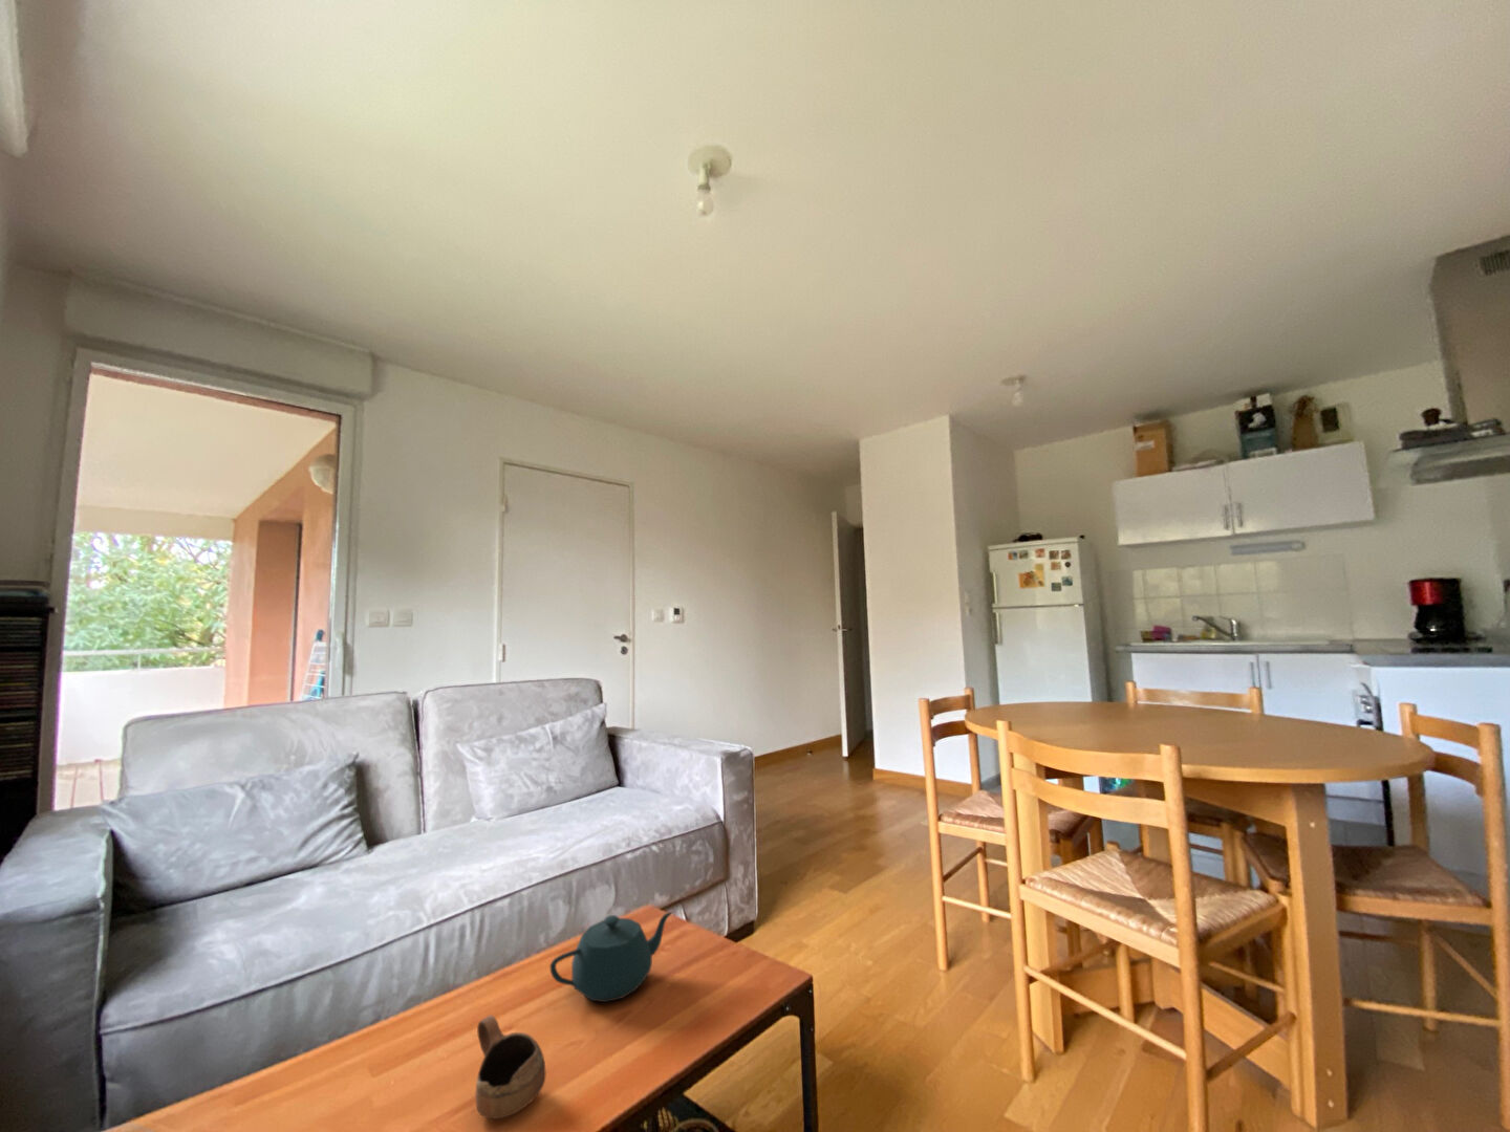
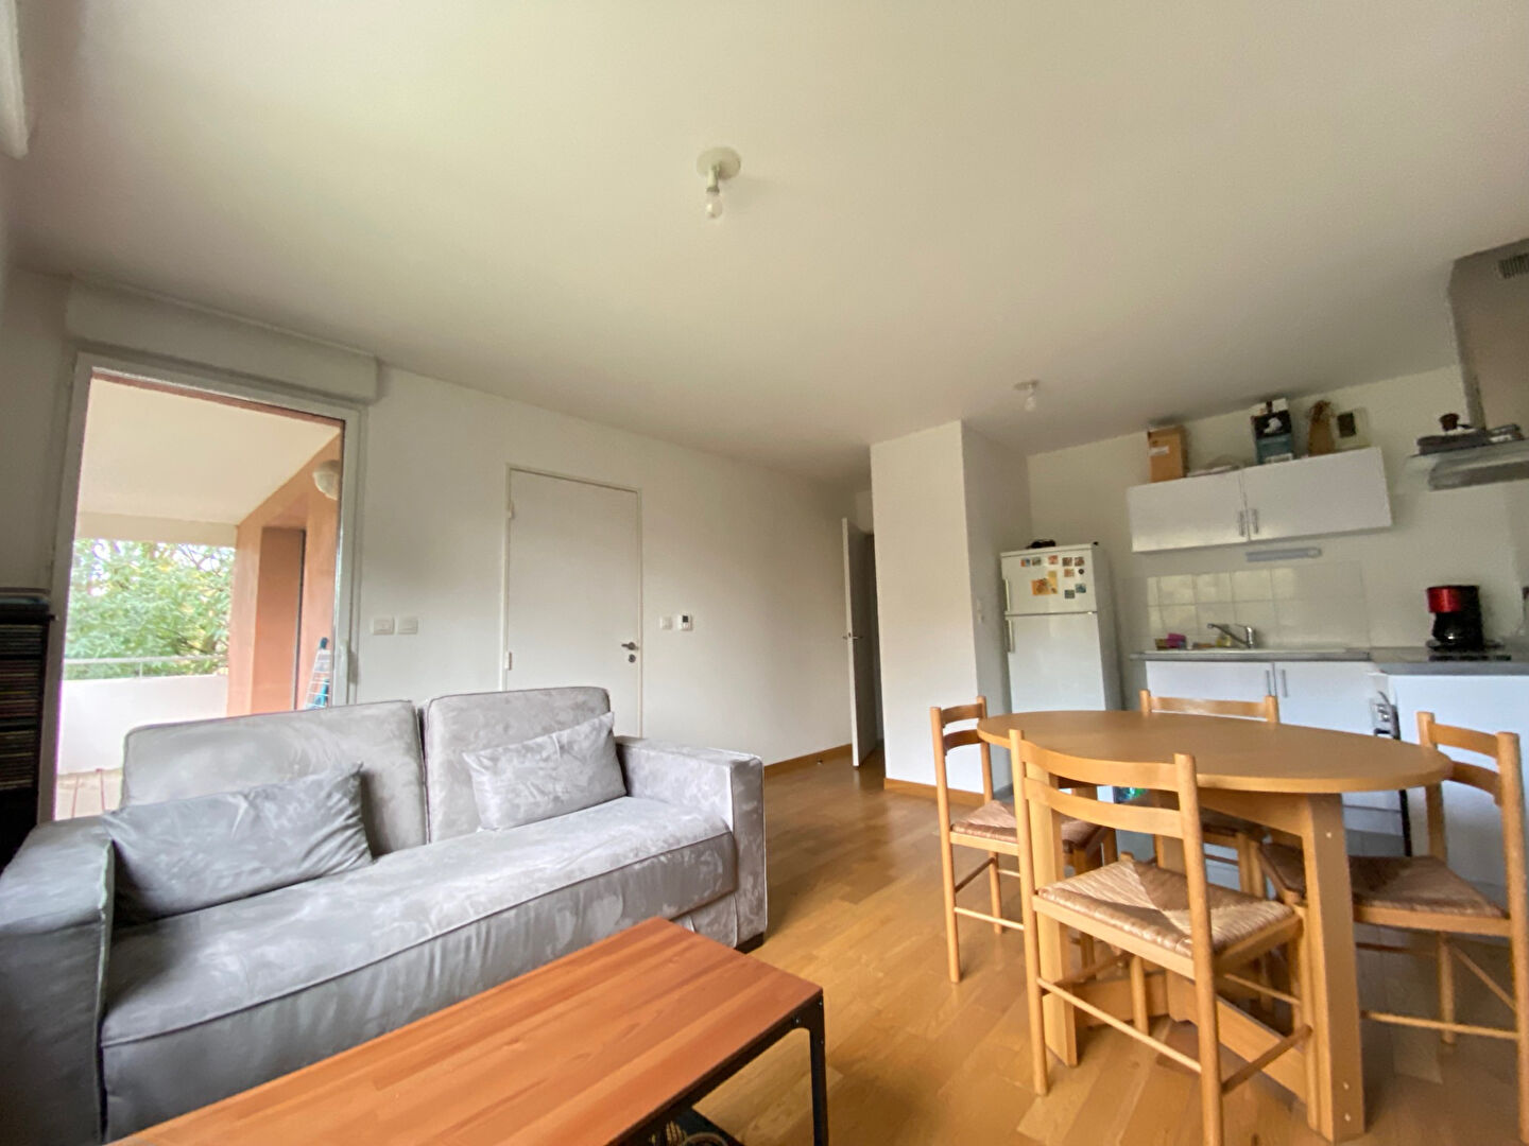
- cup (510, 1061)
- teapot (615, 950)
